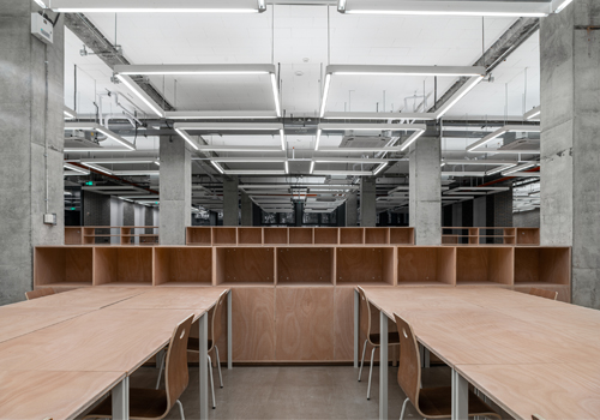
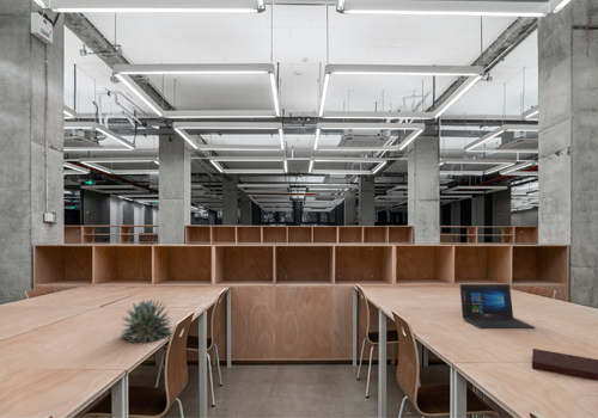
+ notebook (566, 364)
+ succulent plant (148, 316)
+ laptop (495, 305)
